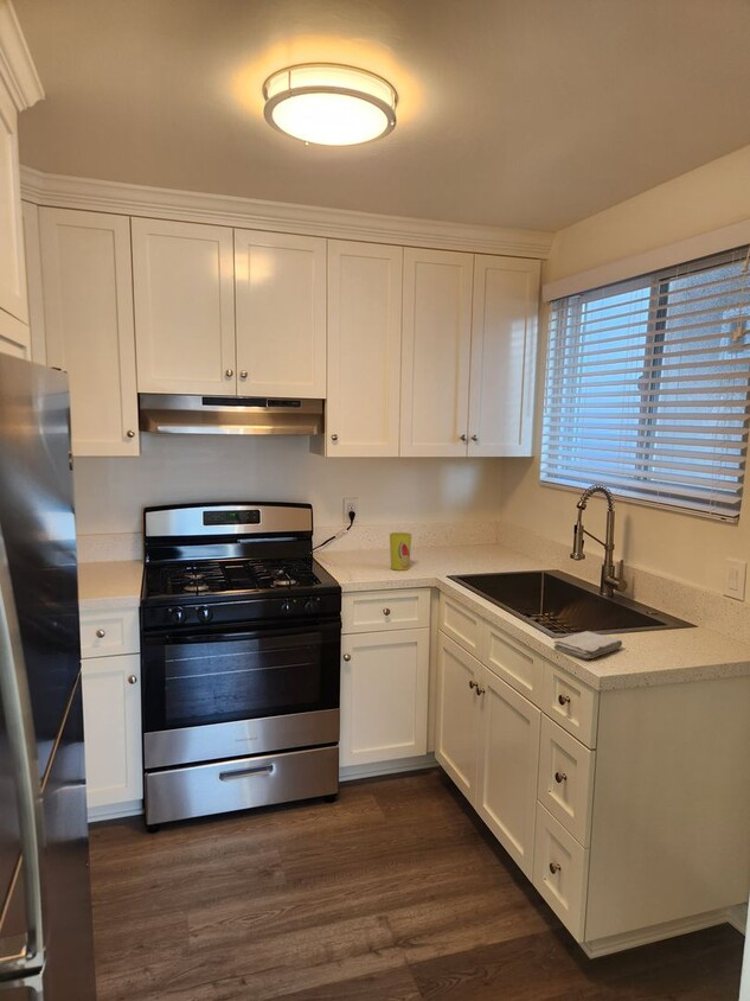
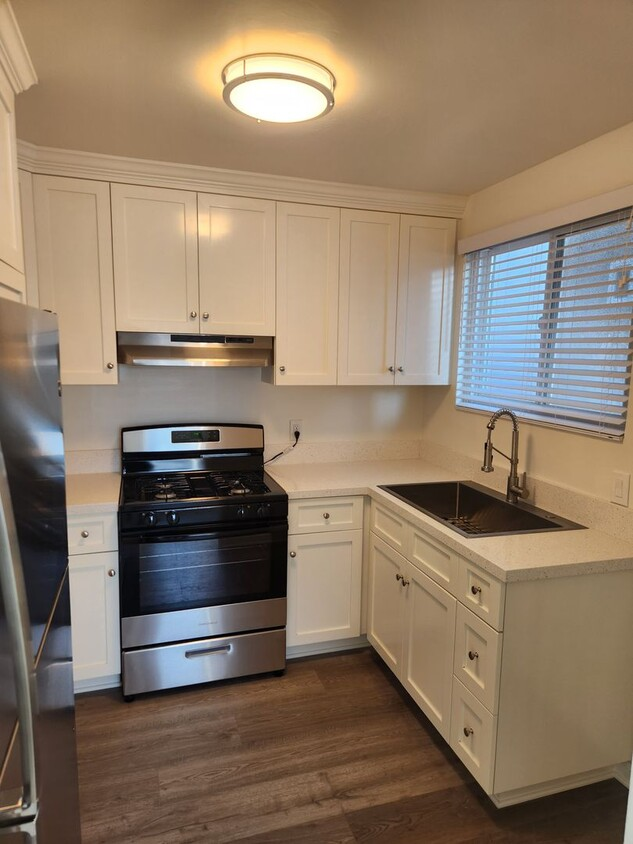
- cup (399, 550)
- washcloth (586, 643)
